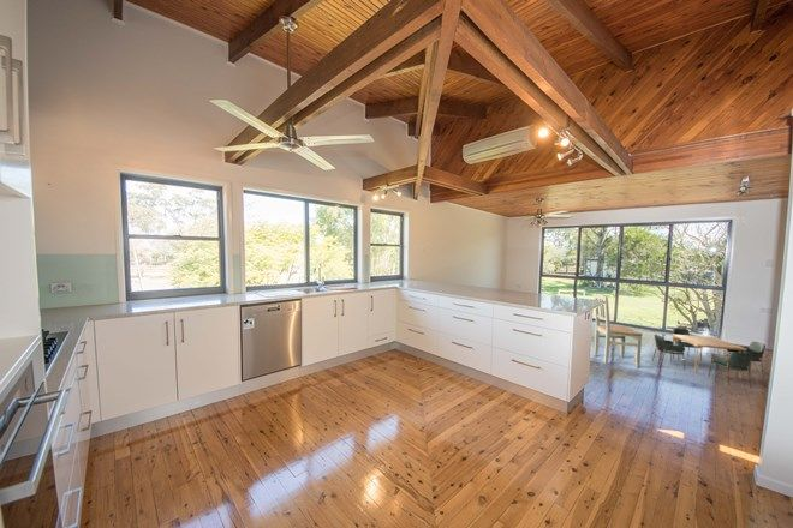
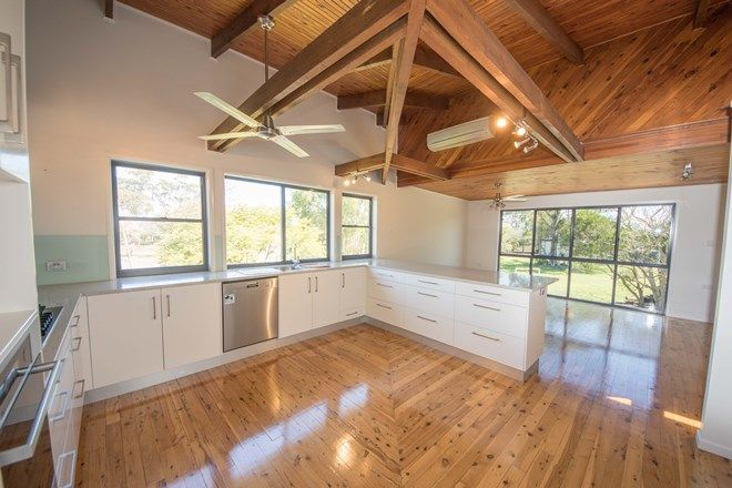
- dining table (700, 353)
- dining chair (615, 328)
